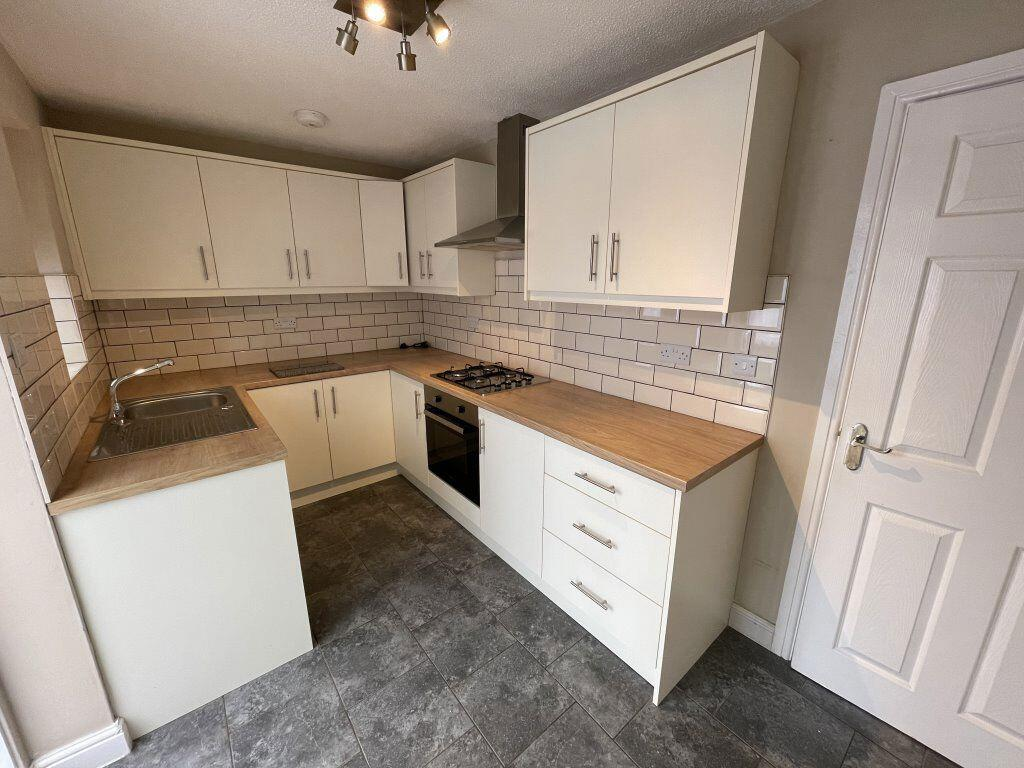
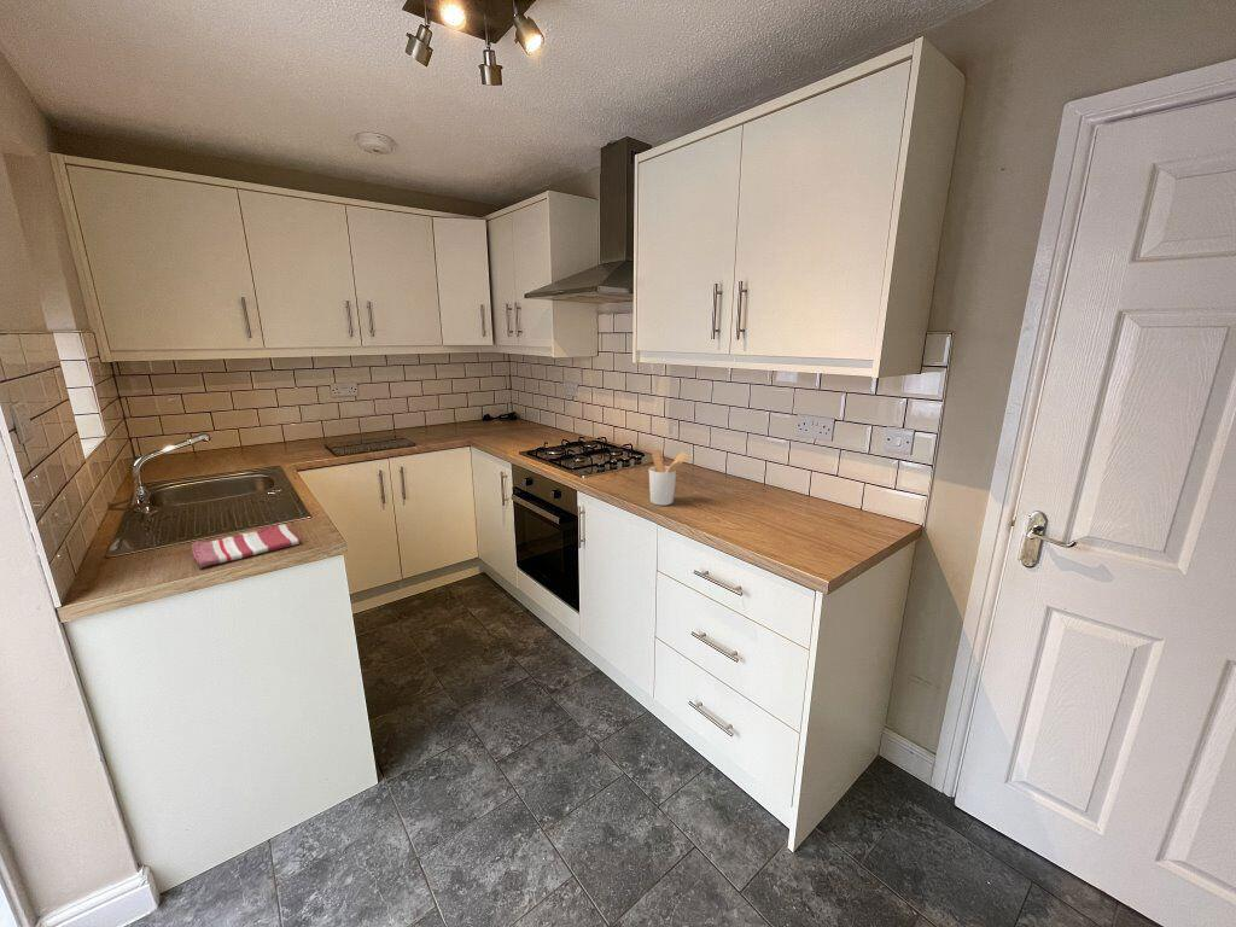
+ utensil holder (669, 477)
+ dish towel (246, 543)
